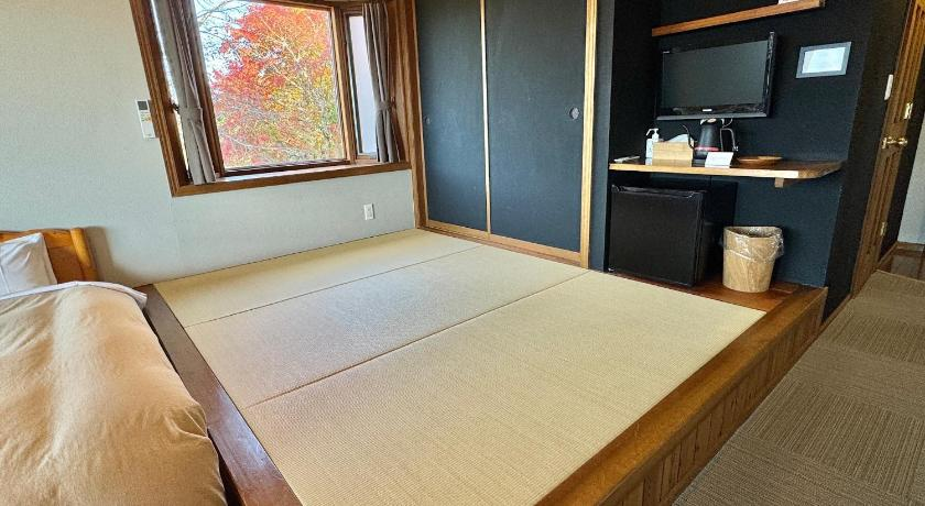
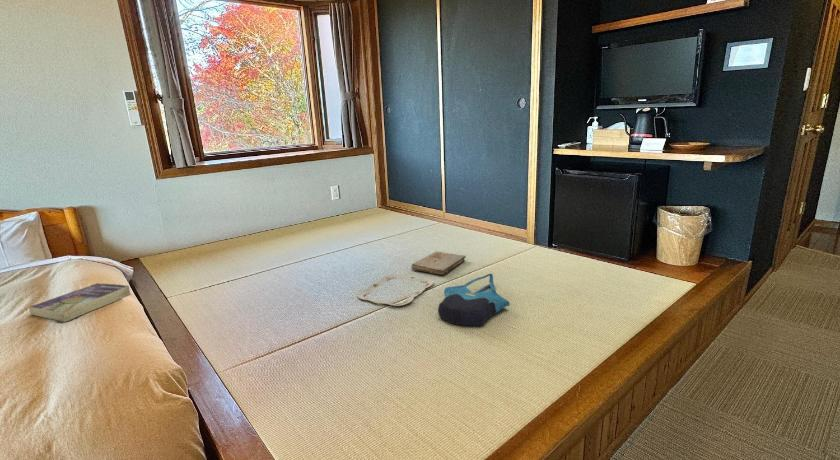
+ tote bag (476, 296)
+ book (80, 299)
+ book (439, 262)
+ serving tray (397, 278)
